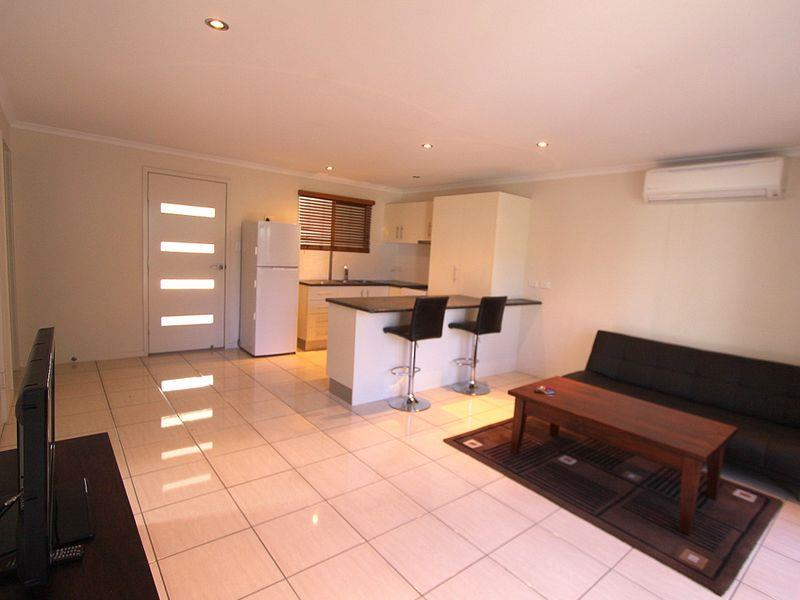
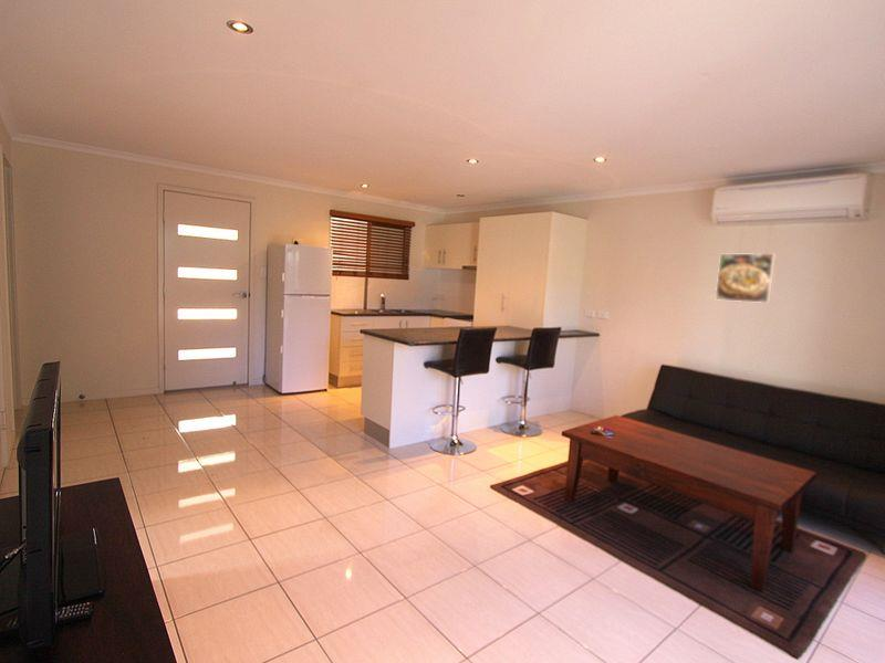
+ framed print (743, 277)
